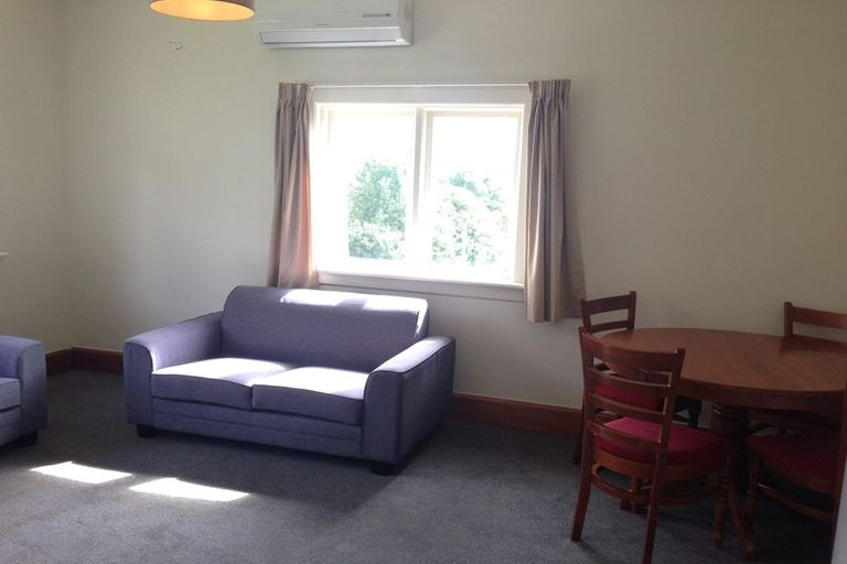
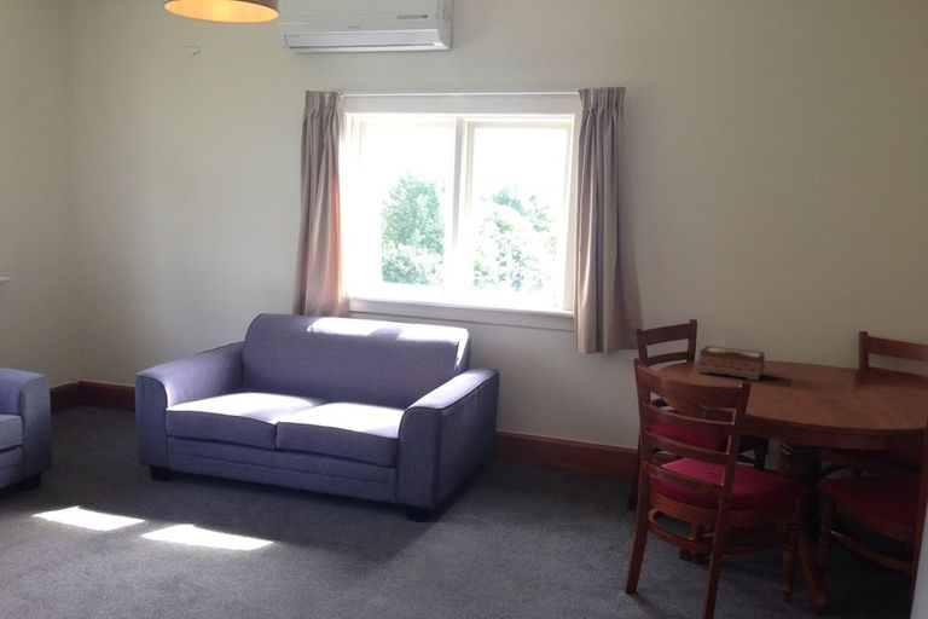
+ tissue box (731, 361)
